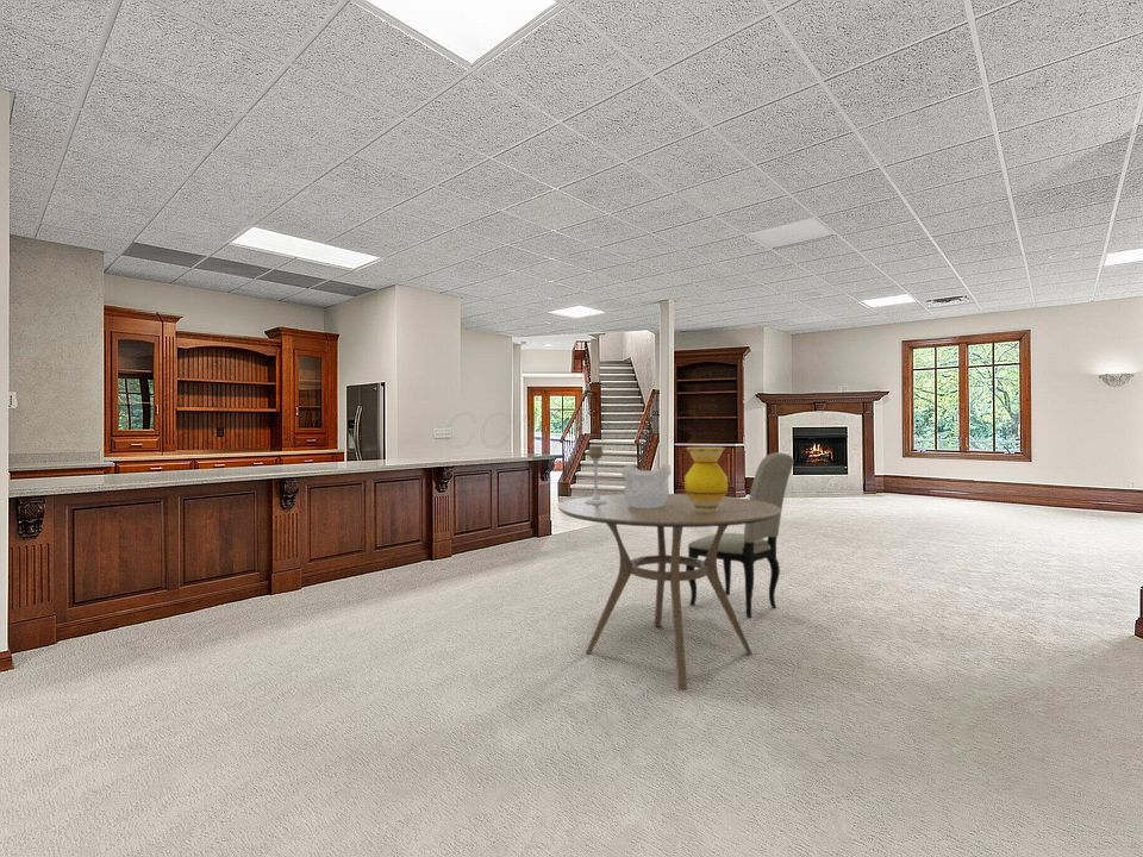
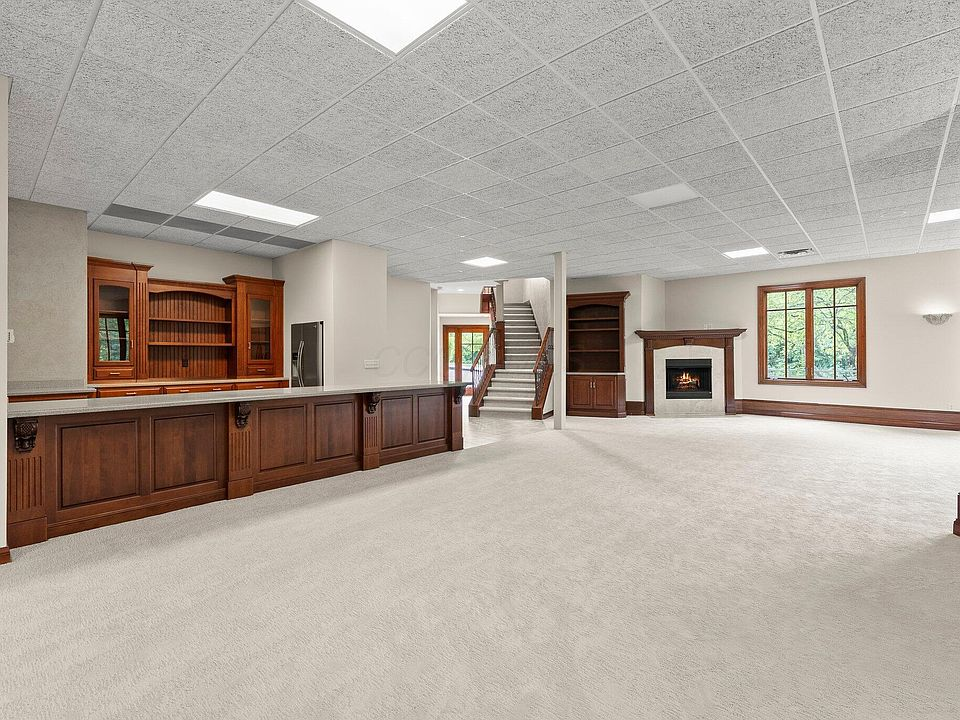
- vase (705, 478)
- dining table (667, 578)
- dining chair (737, 533)
- decorative bowl (645, 484)
- candle holder (595, 474)
